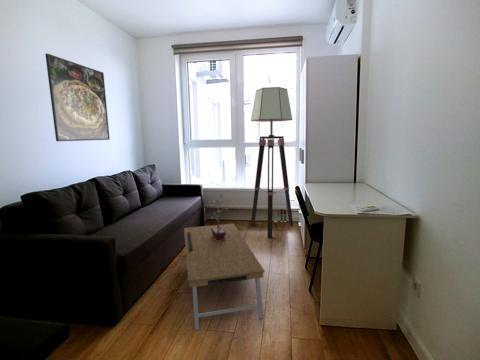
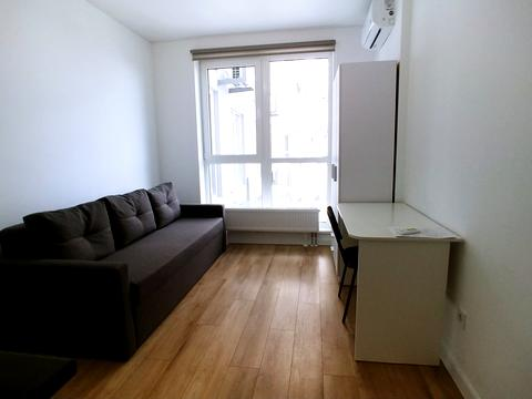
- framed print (82, 103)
- coffee table (216, 260)
- floor lamp (272, 161)
- potted plant (216, 215)
